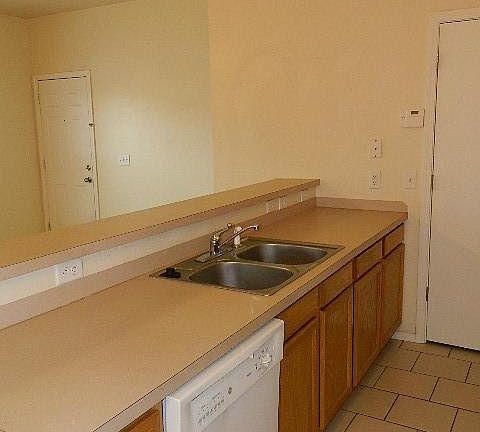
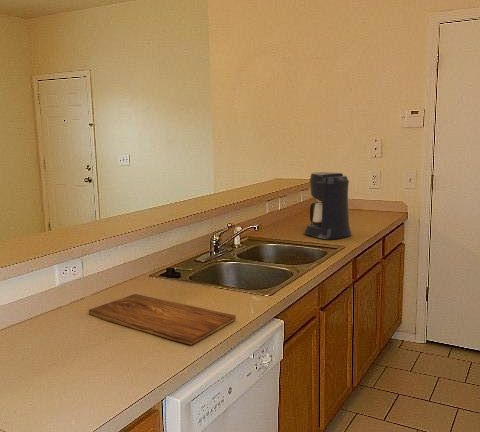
+ cutting board (159, 315)
+ coffee maker (326, 204)
